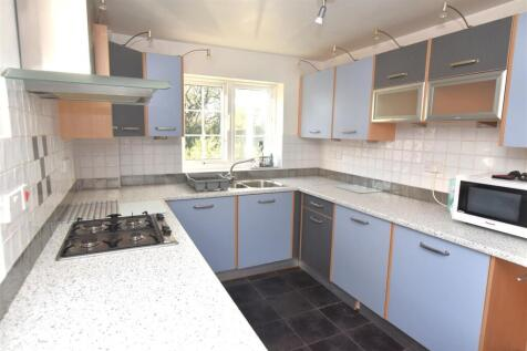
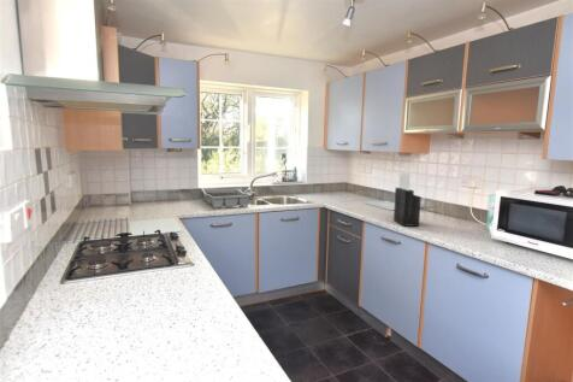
+ knife block (408, 198)
